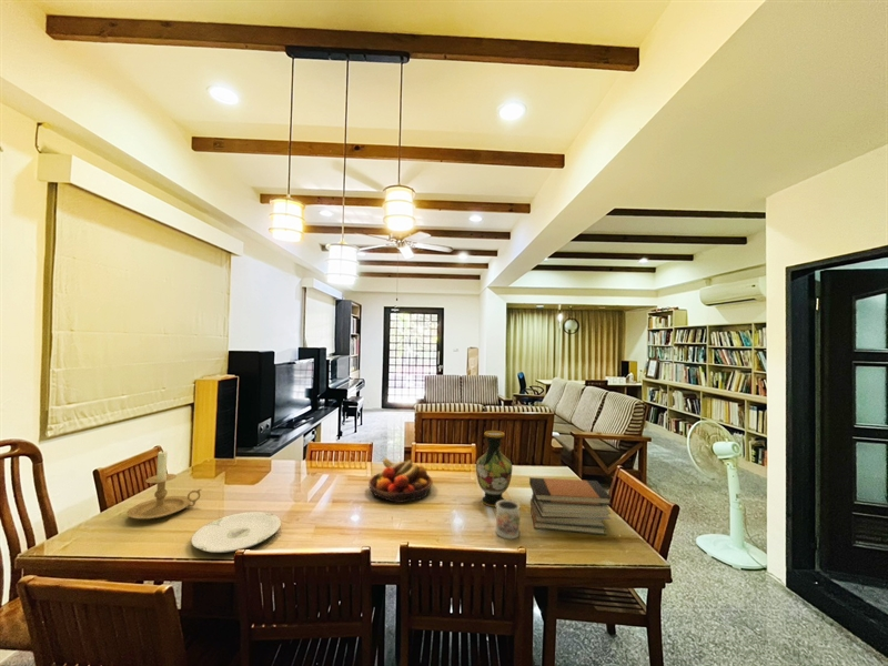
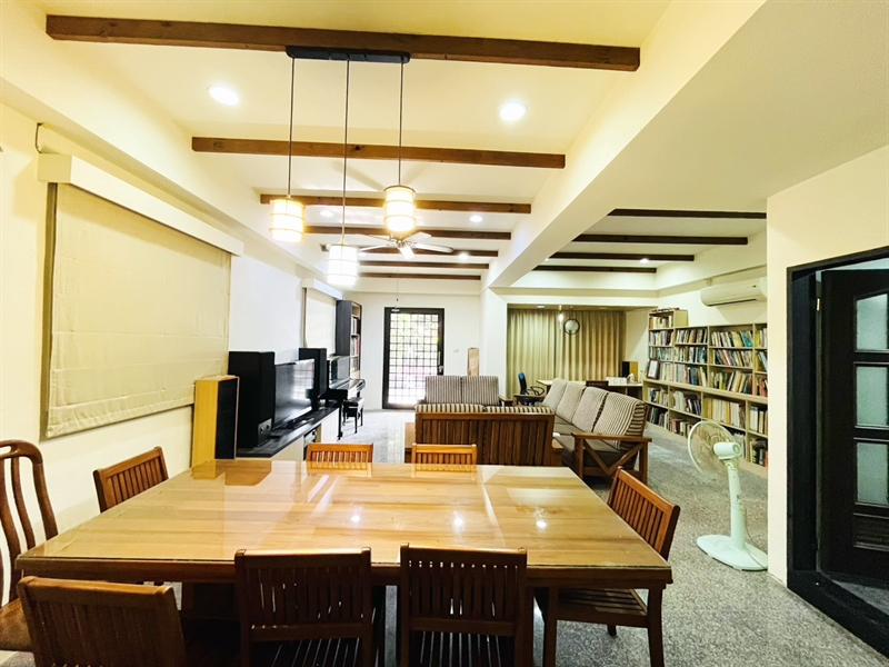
- vase (493, 467)
- book stack (567, 504)
- fruit bowl (400, 477)
- plate (238, 532)
- candle holder (161, 481)
- mug (506, 516)
